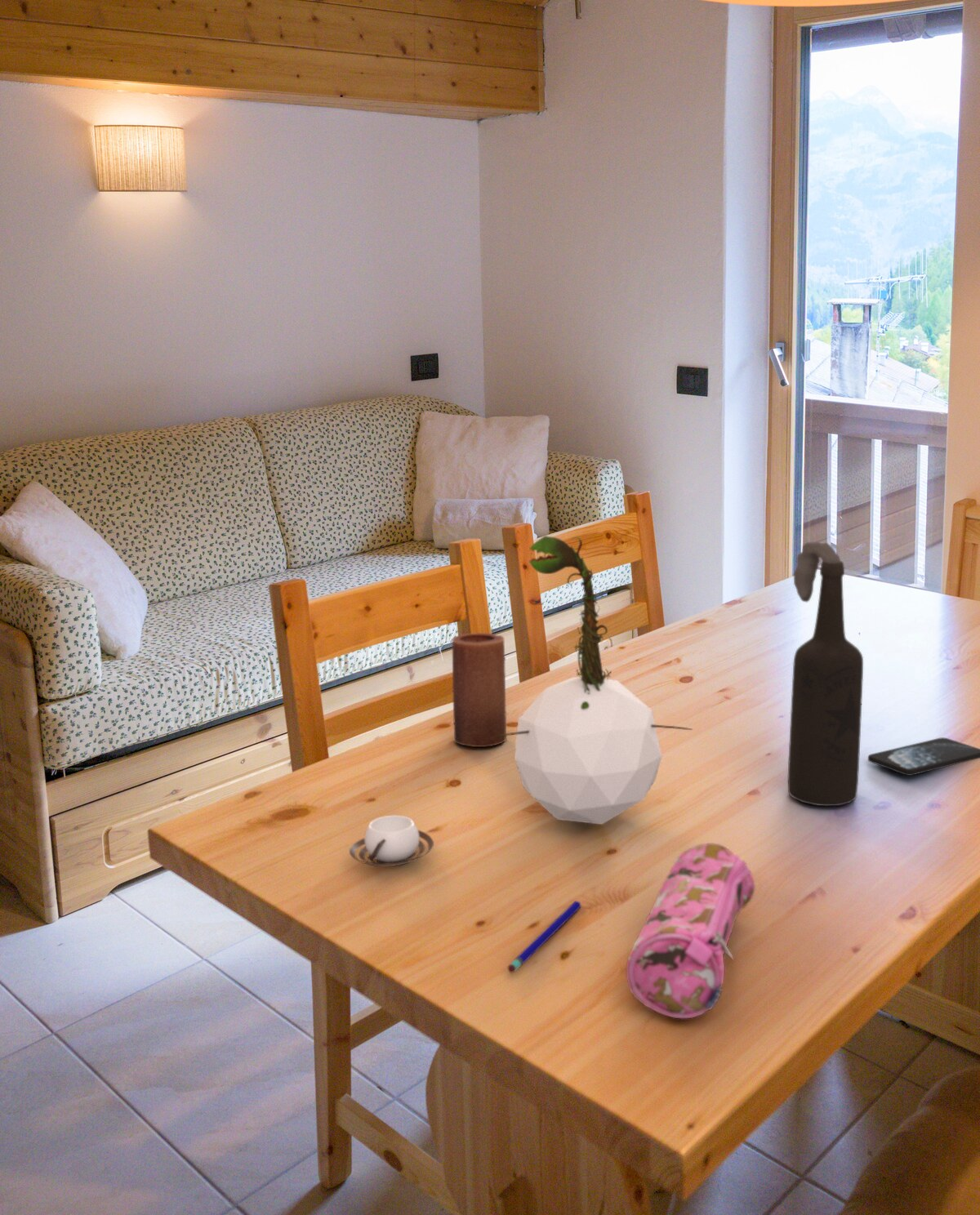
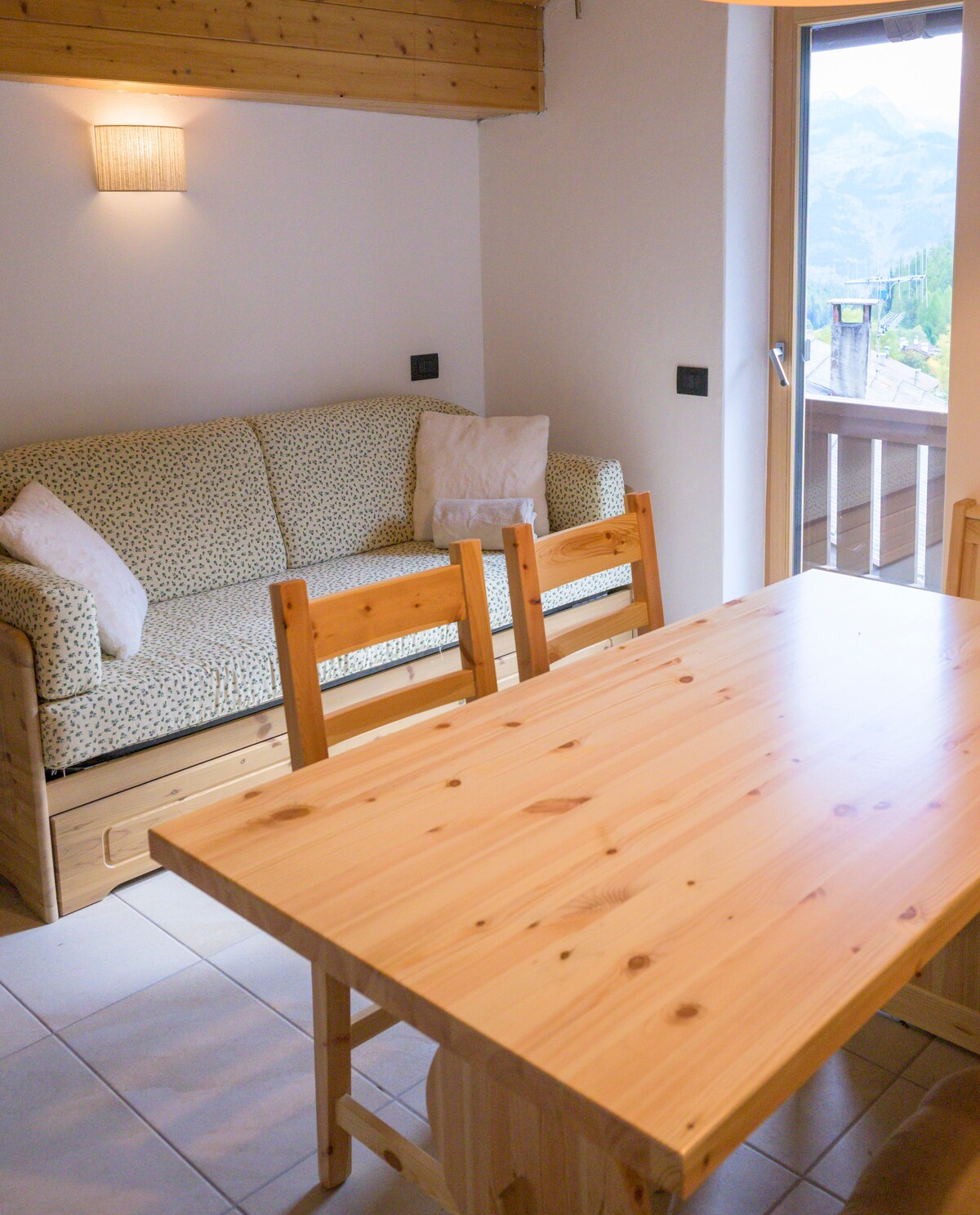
- plant (600, 683)
- pencil case (694, 923)
- pen (546, 935)
- candle (479, 689)
- cup (392, 842)
- smartphone (926, 755)
- bottle (824, 672)
